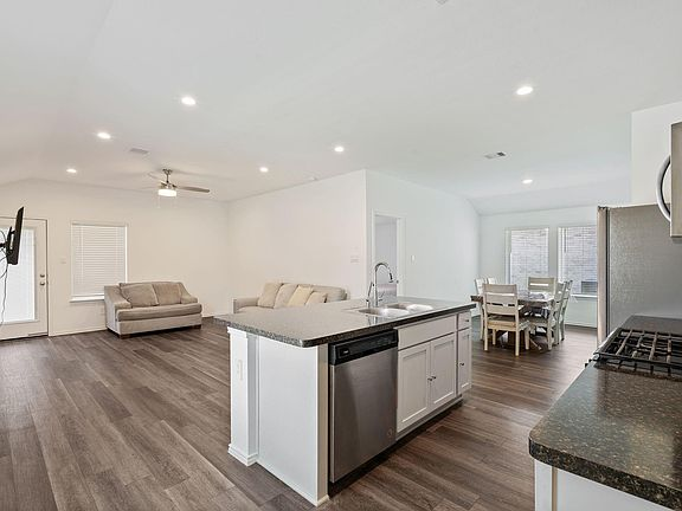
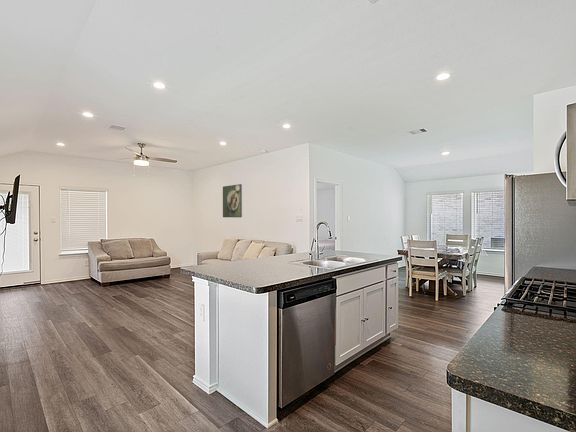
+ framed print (231, 201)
